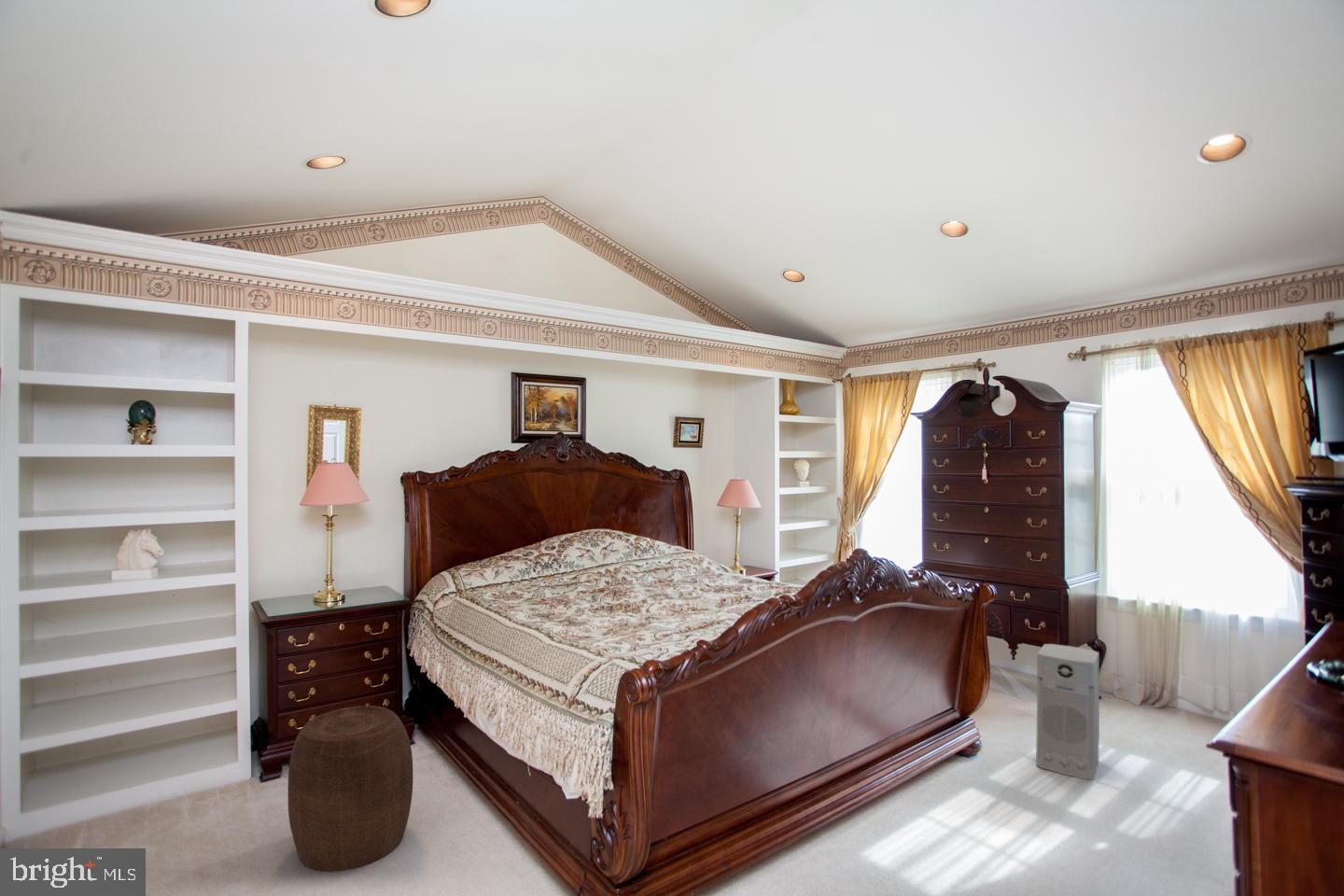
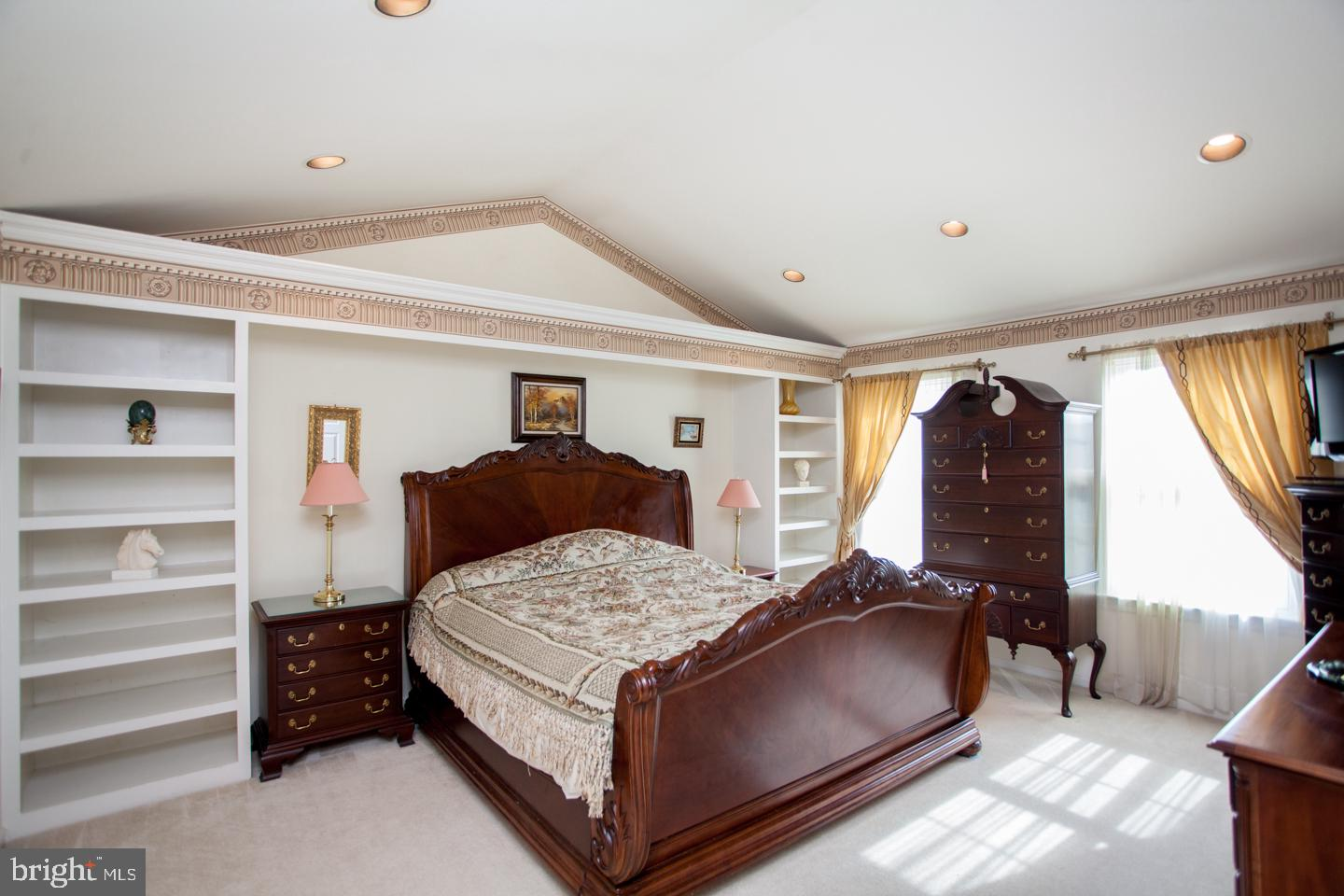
- stool (352, 781)
- air purifier (1068, 707)
